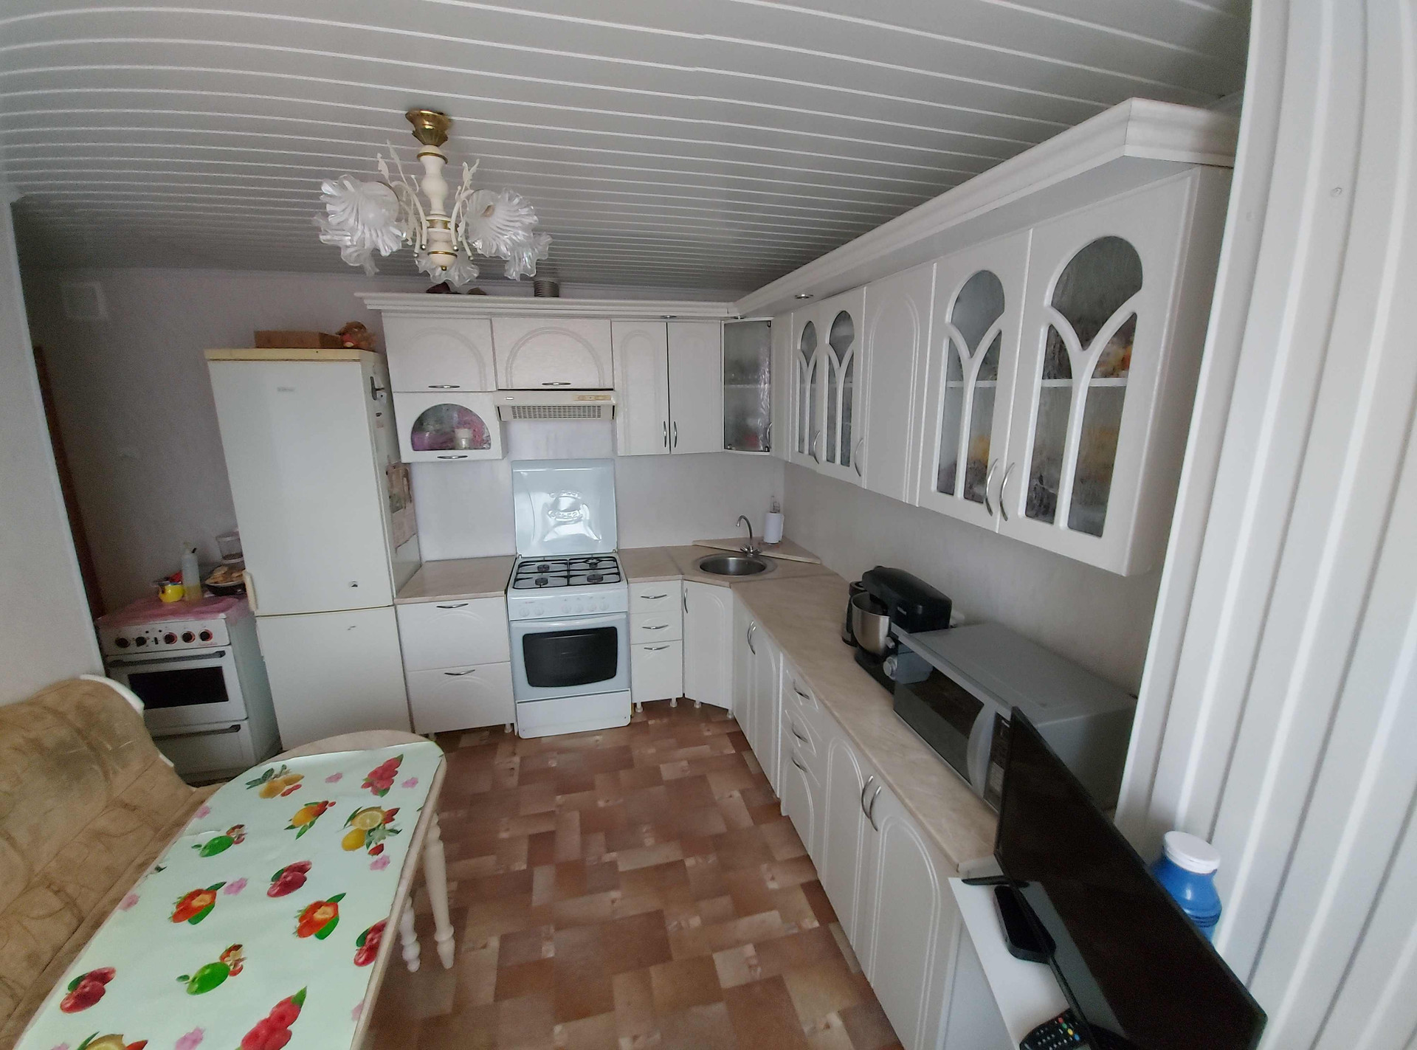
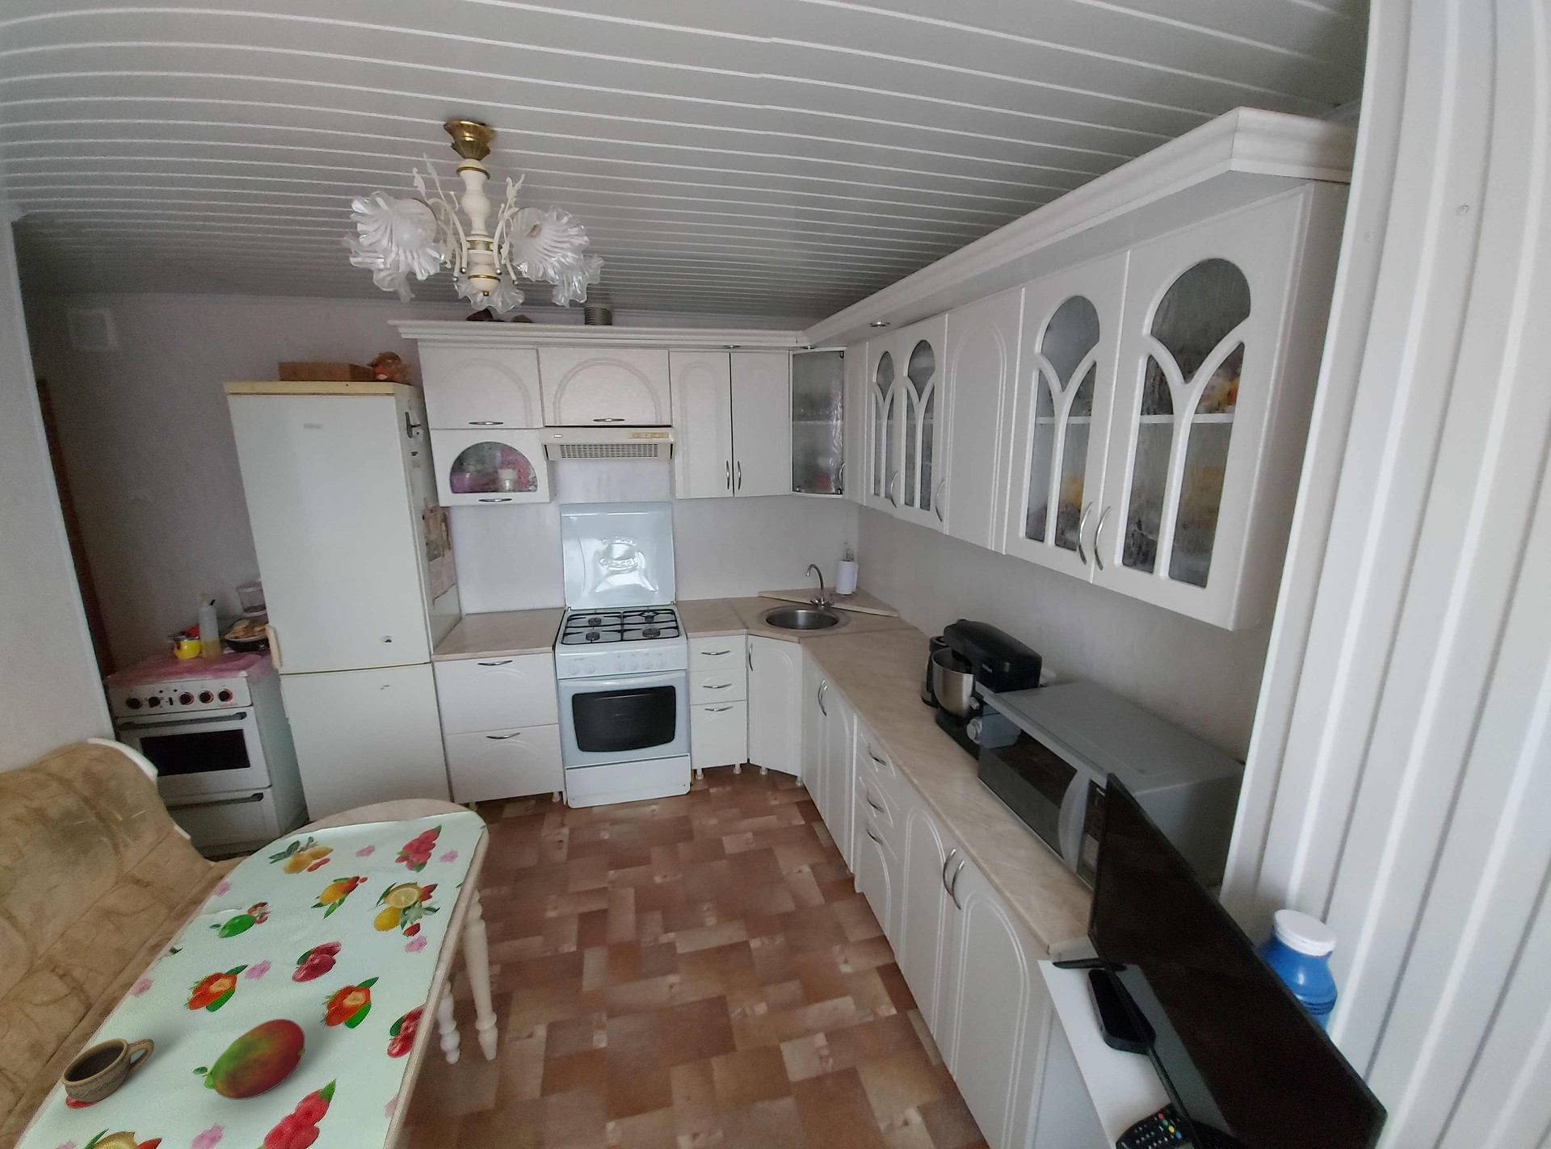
+ cup (111, 1069)
+ fruit (260, 1060)
